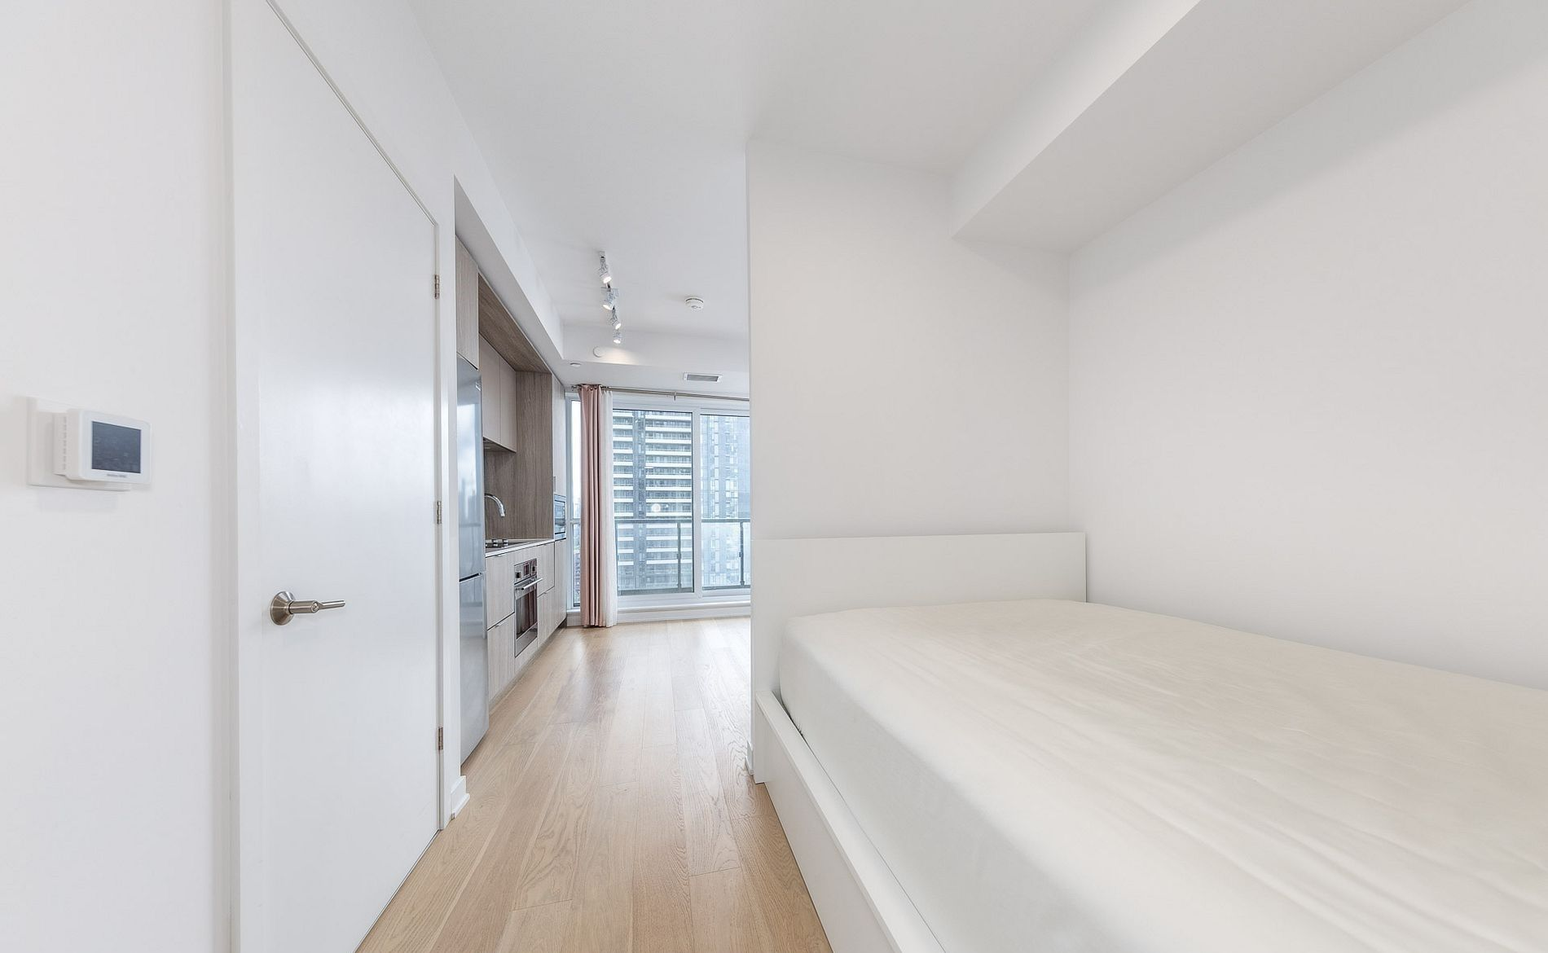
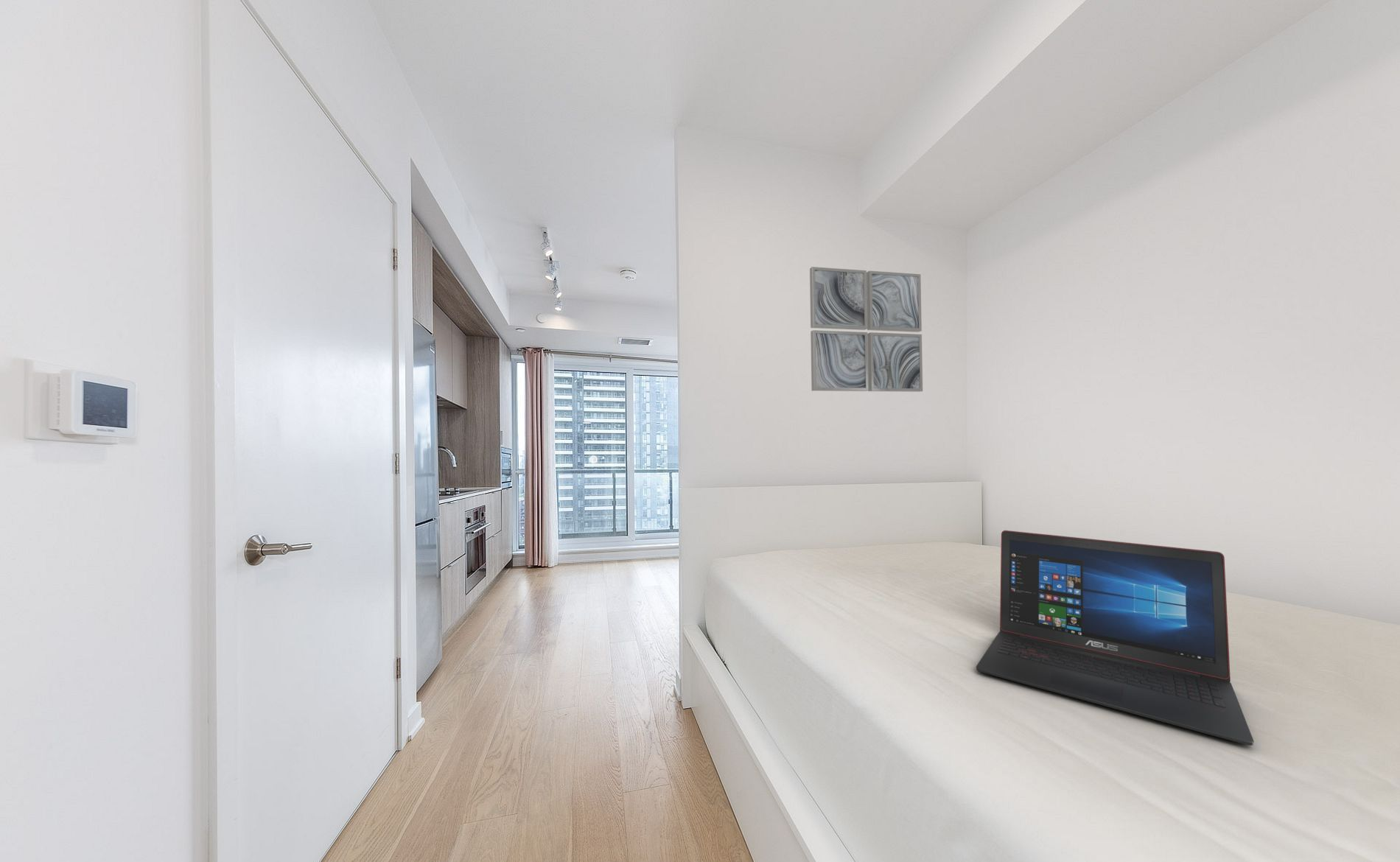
+ wall art (867, 332)
+ laptop (1097, 614)
